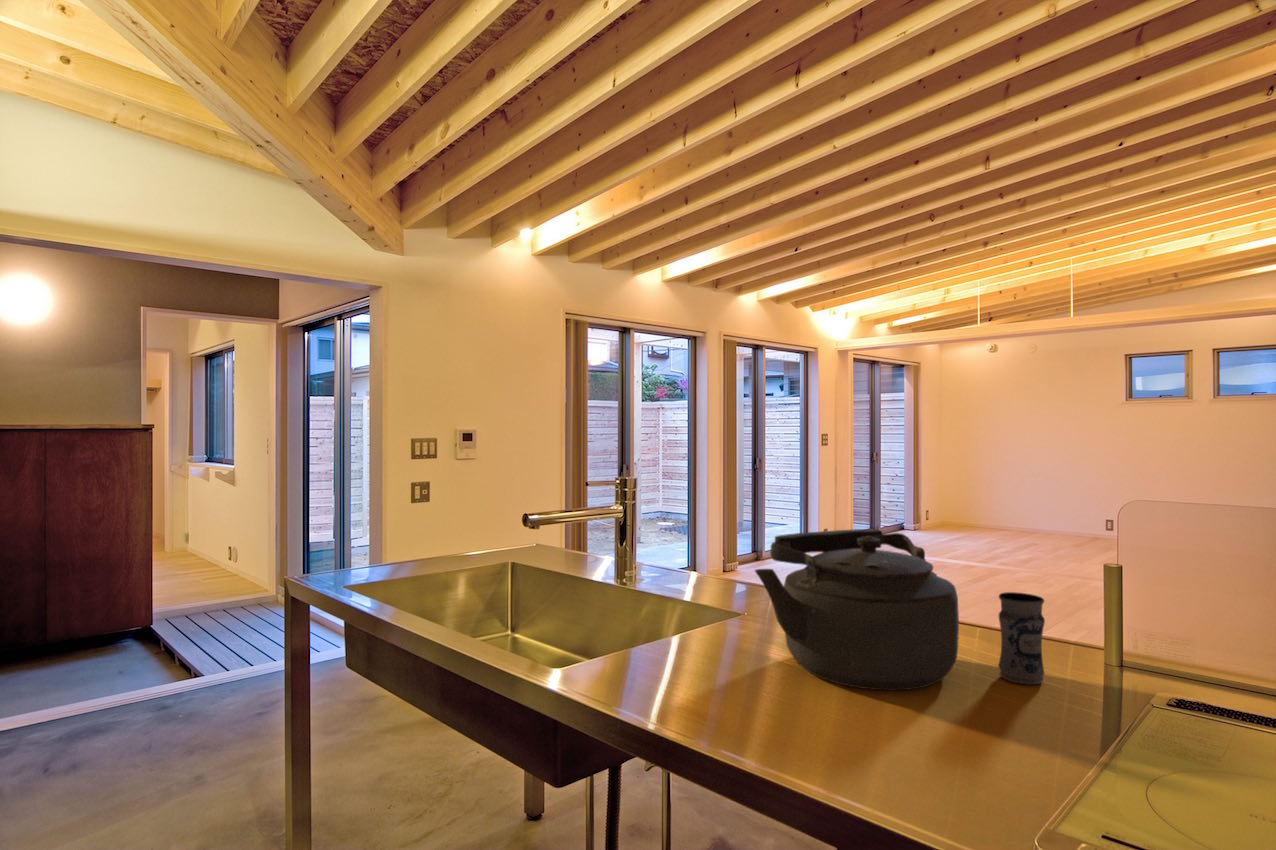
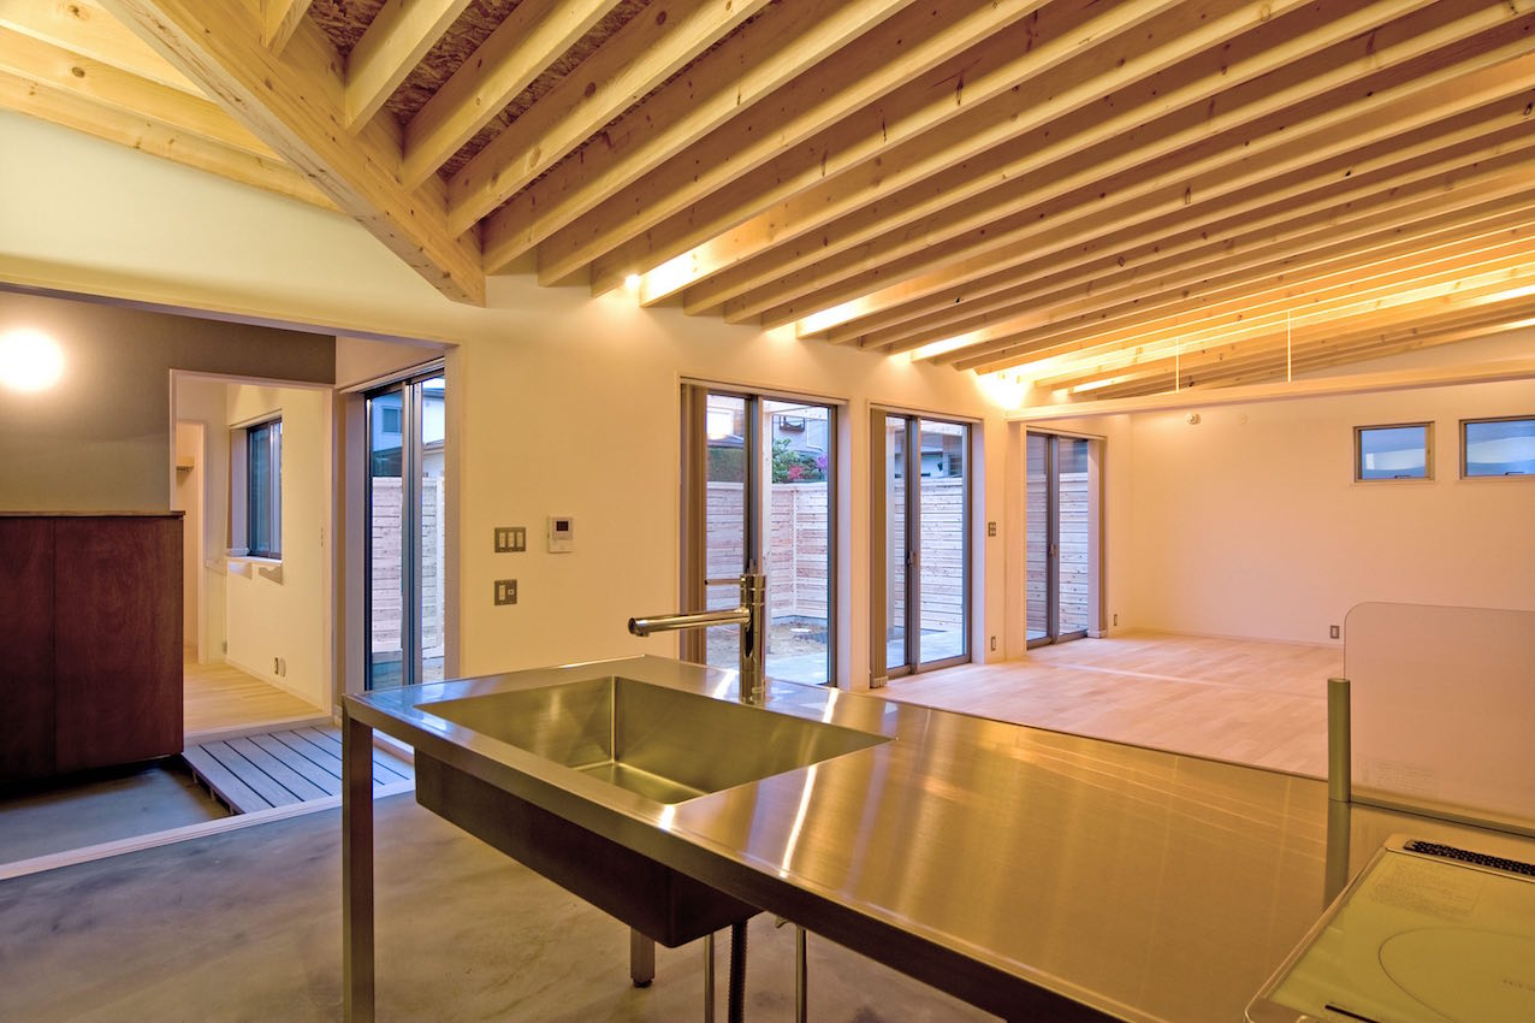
- jar (1021, 637)
- kettle (862, 601)
